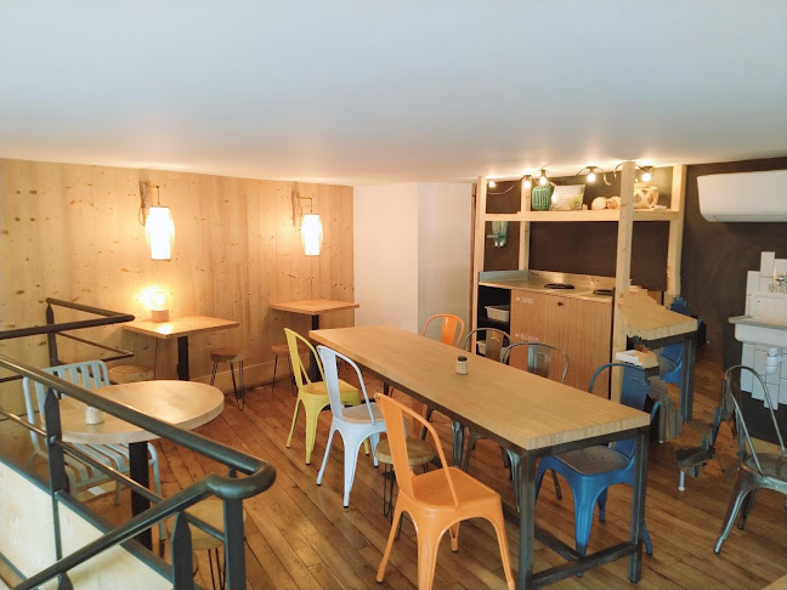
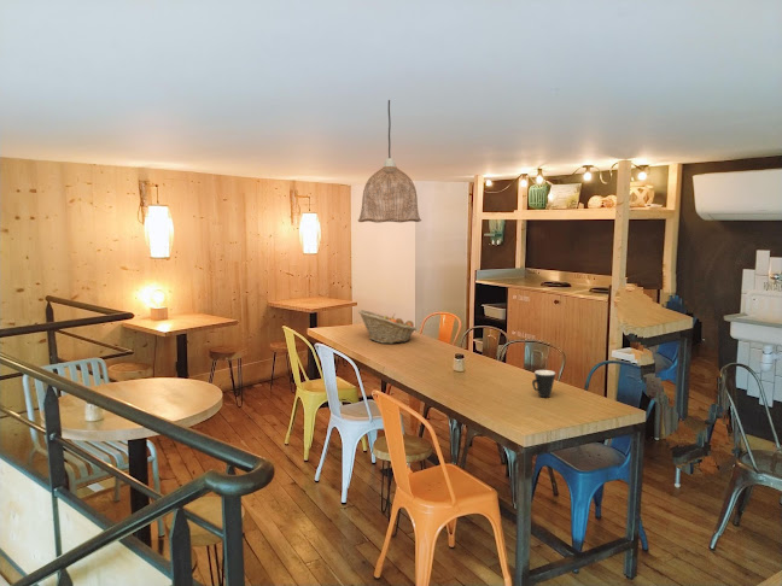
+ pendant lamp (389, 162)
+ mug (542, 383)
+ fruit basket (386, 324)
